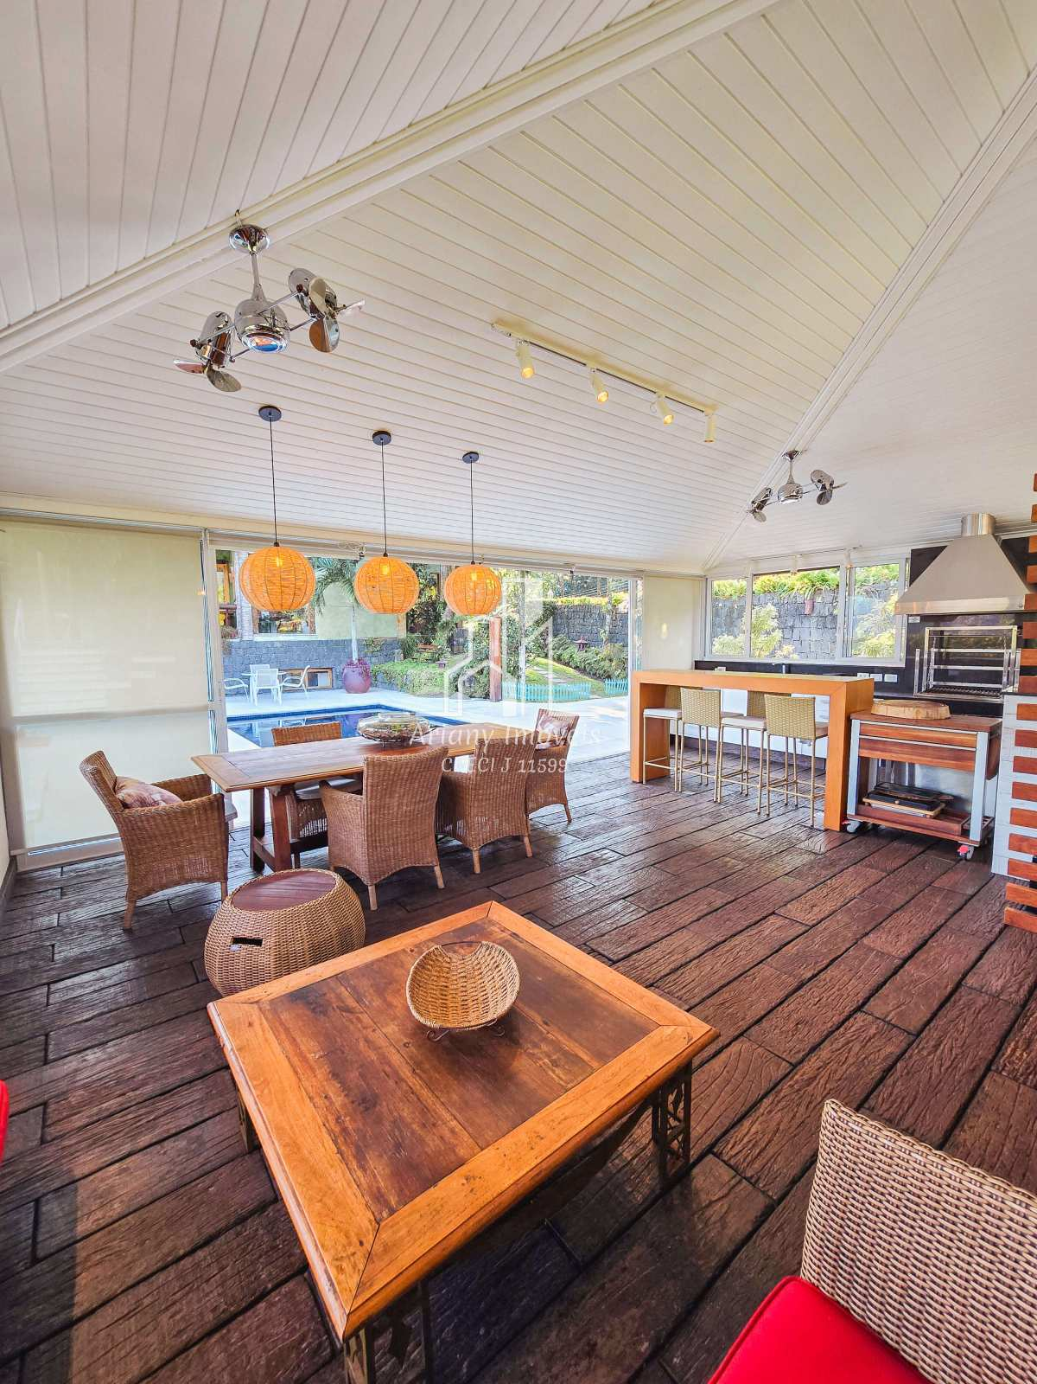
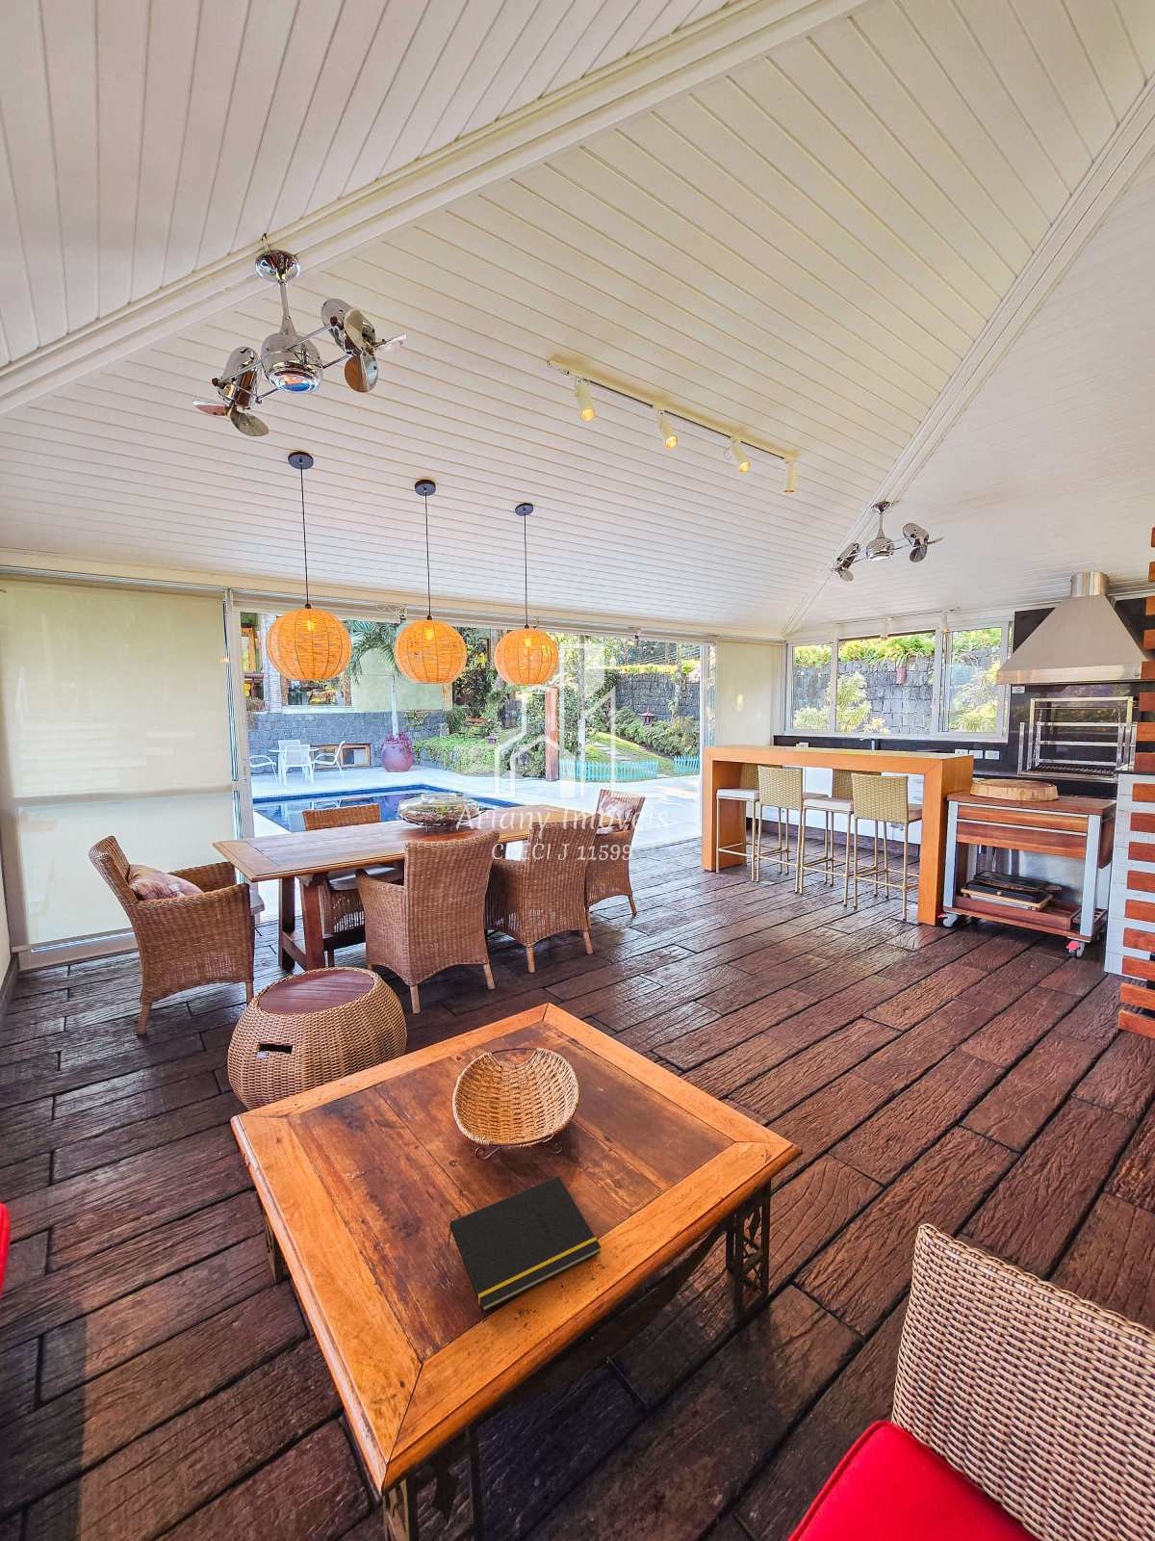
+ notepad (524, 1236)
